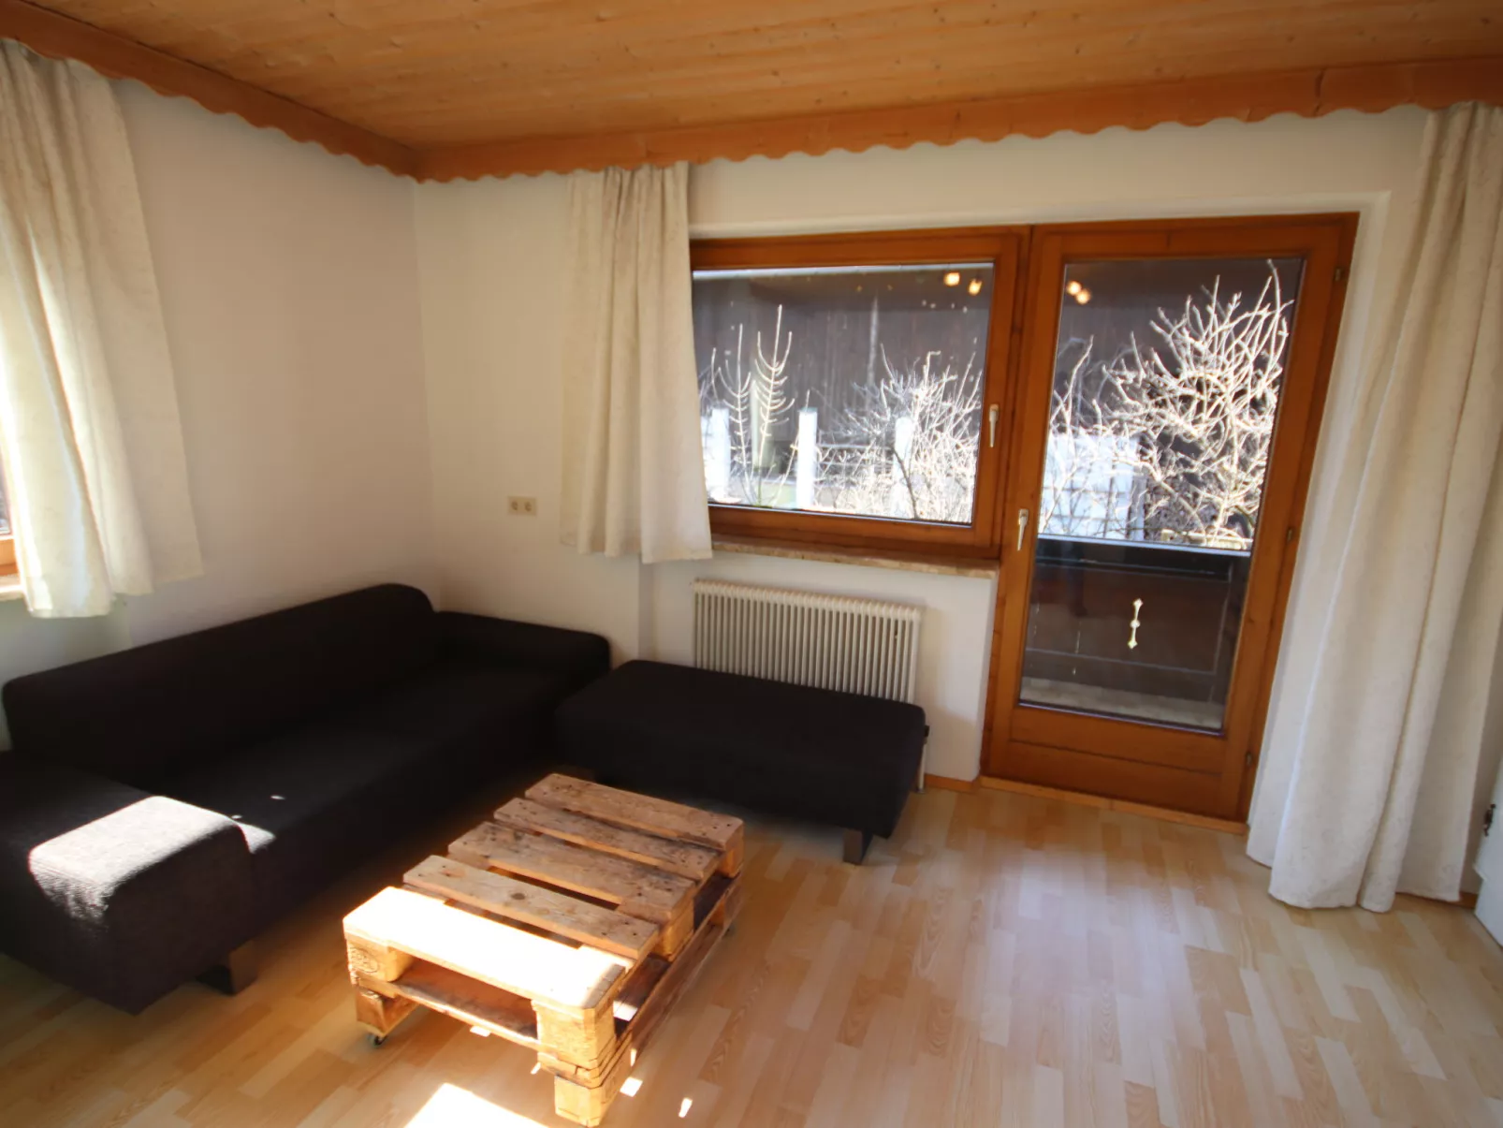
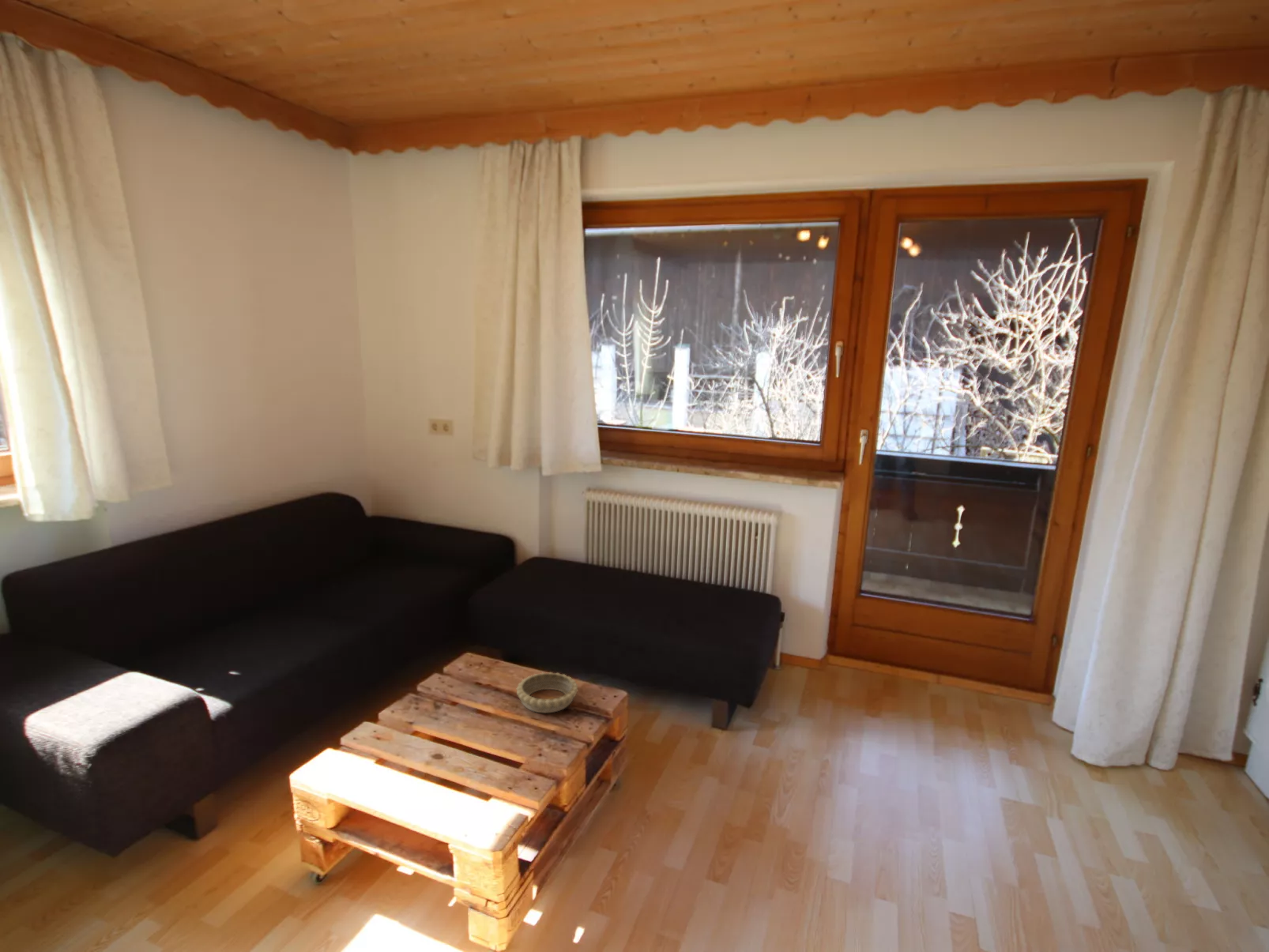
+ decorative bowl (547, 689)
